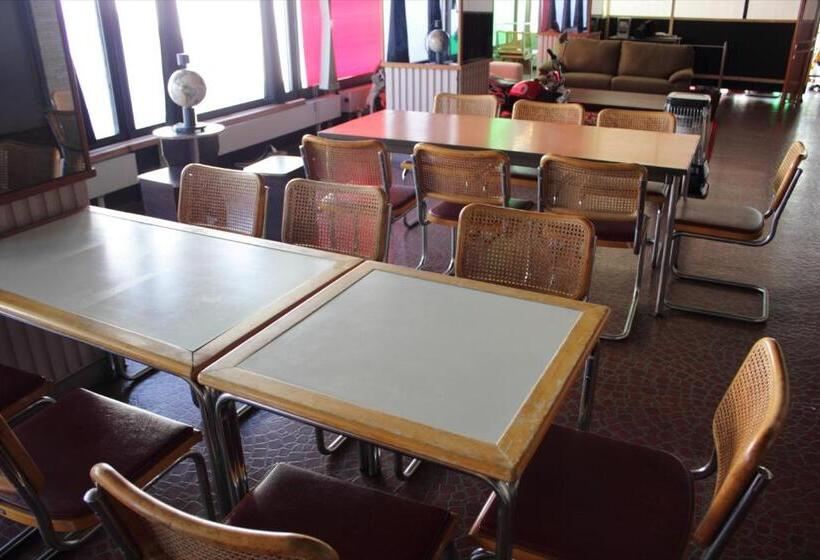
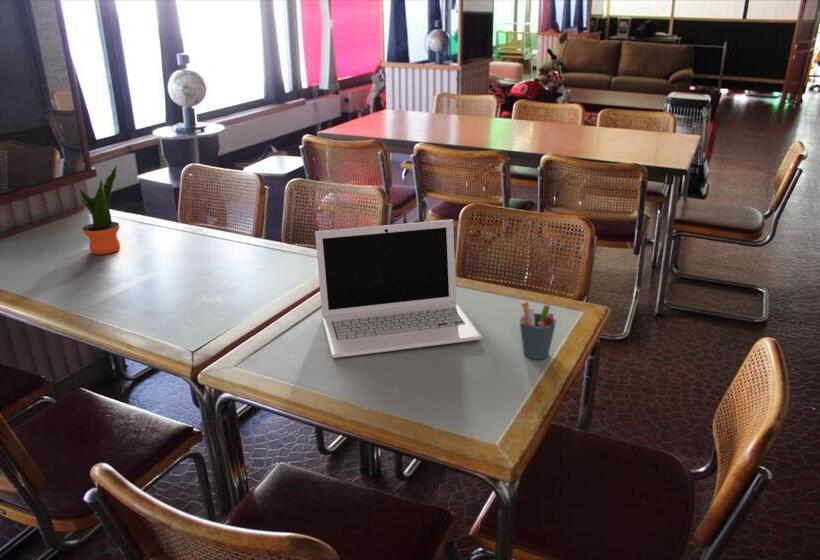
+ pen holder (536, 327)
+ laptop (397, 284)
+ potted plant (102, 209)
